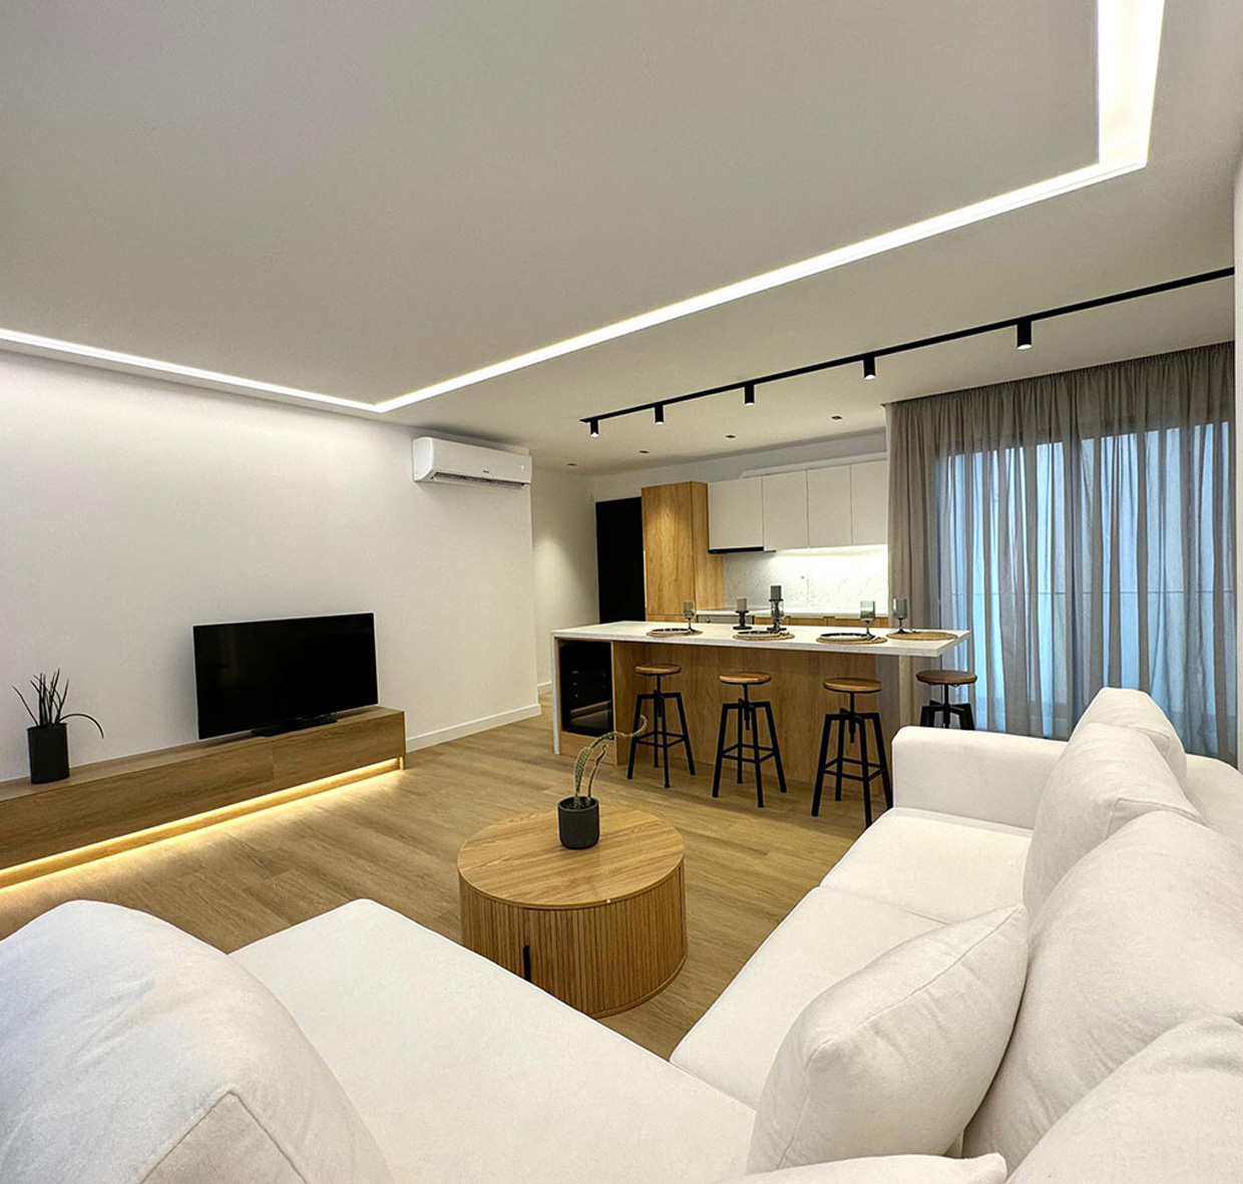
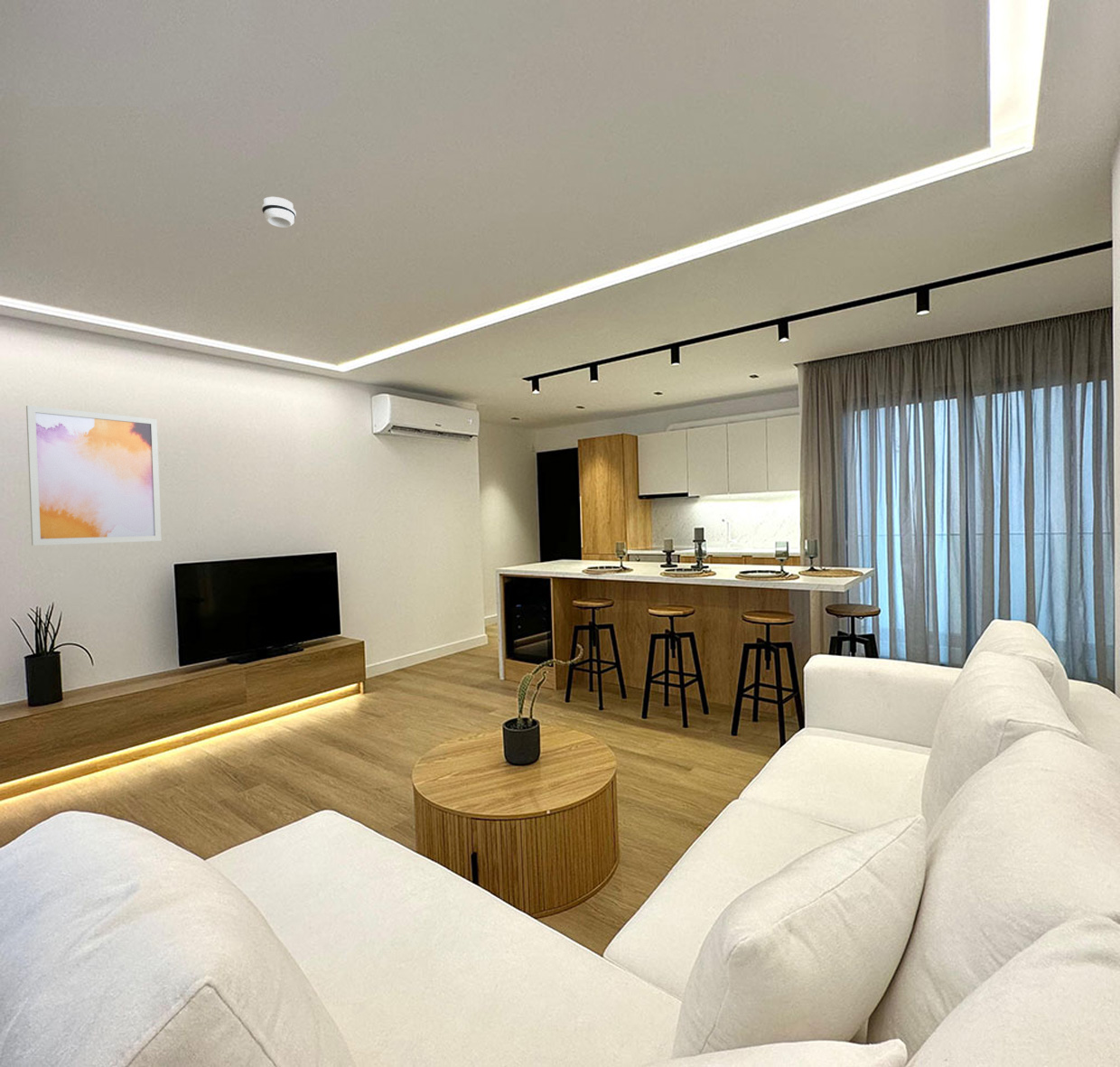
+ smoke detector (279, 212)
+ wall art (98, 478)
